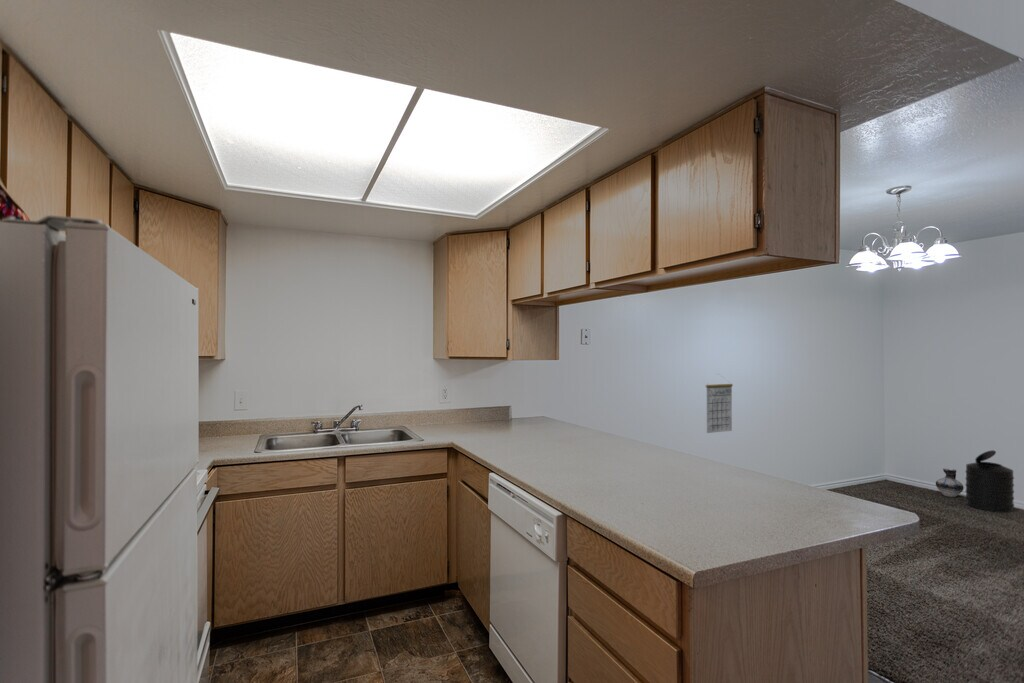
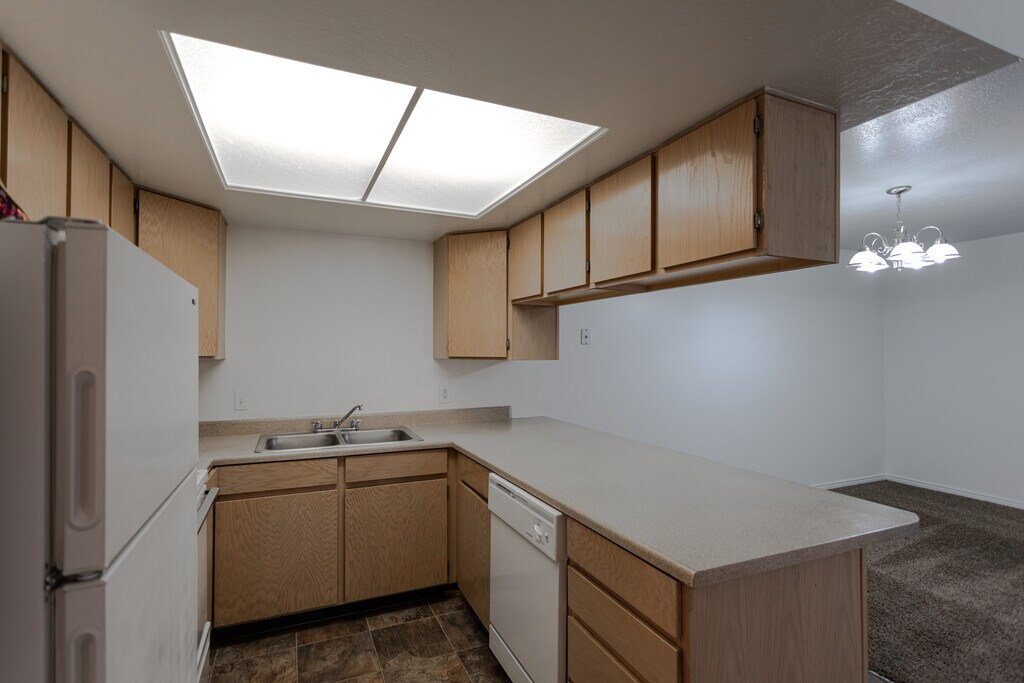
- trash can (989, 478)
- ceramic jug (949, 482)
- calendar (719, 402)
